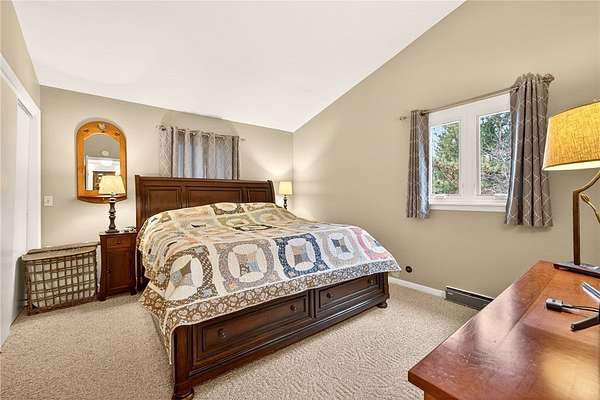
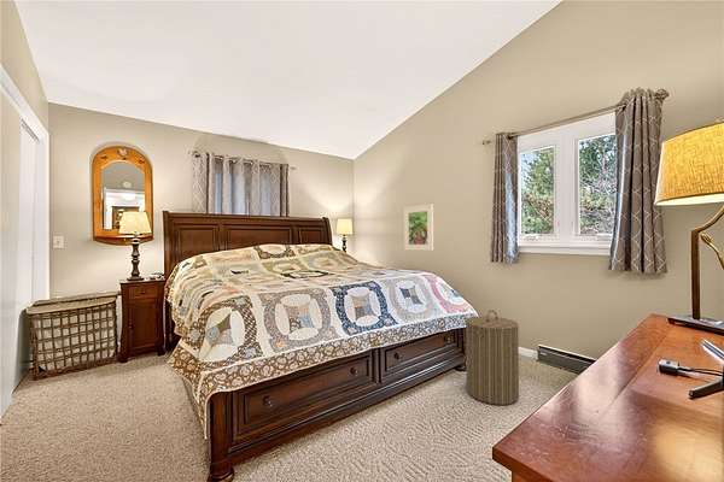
+ laundry hamper (491, 351)
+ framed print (418, 228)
